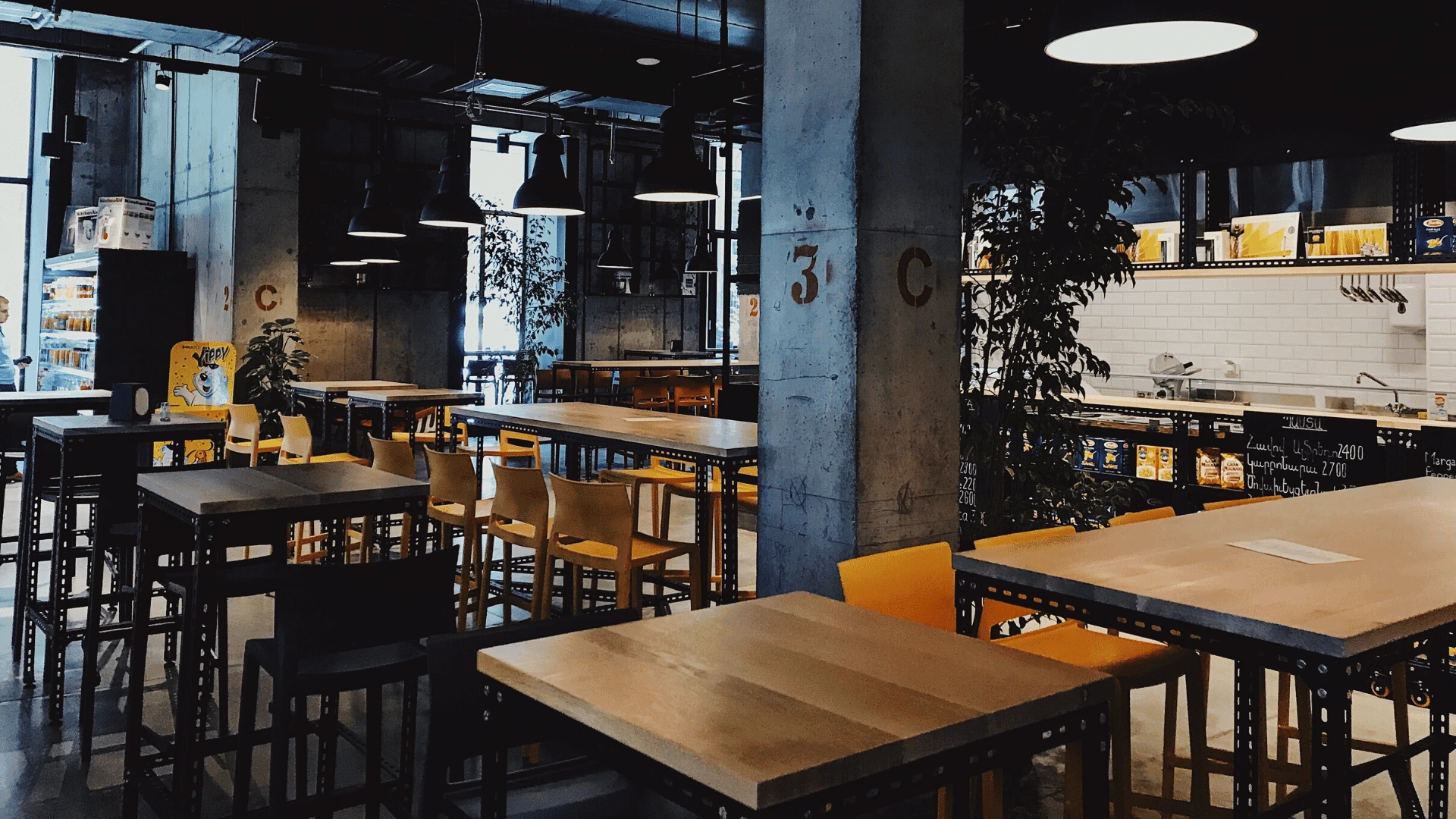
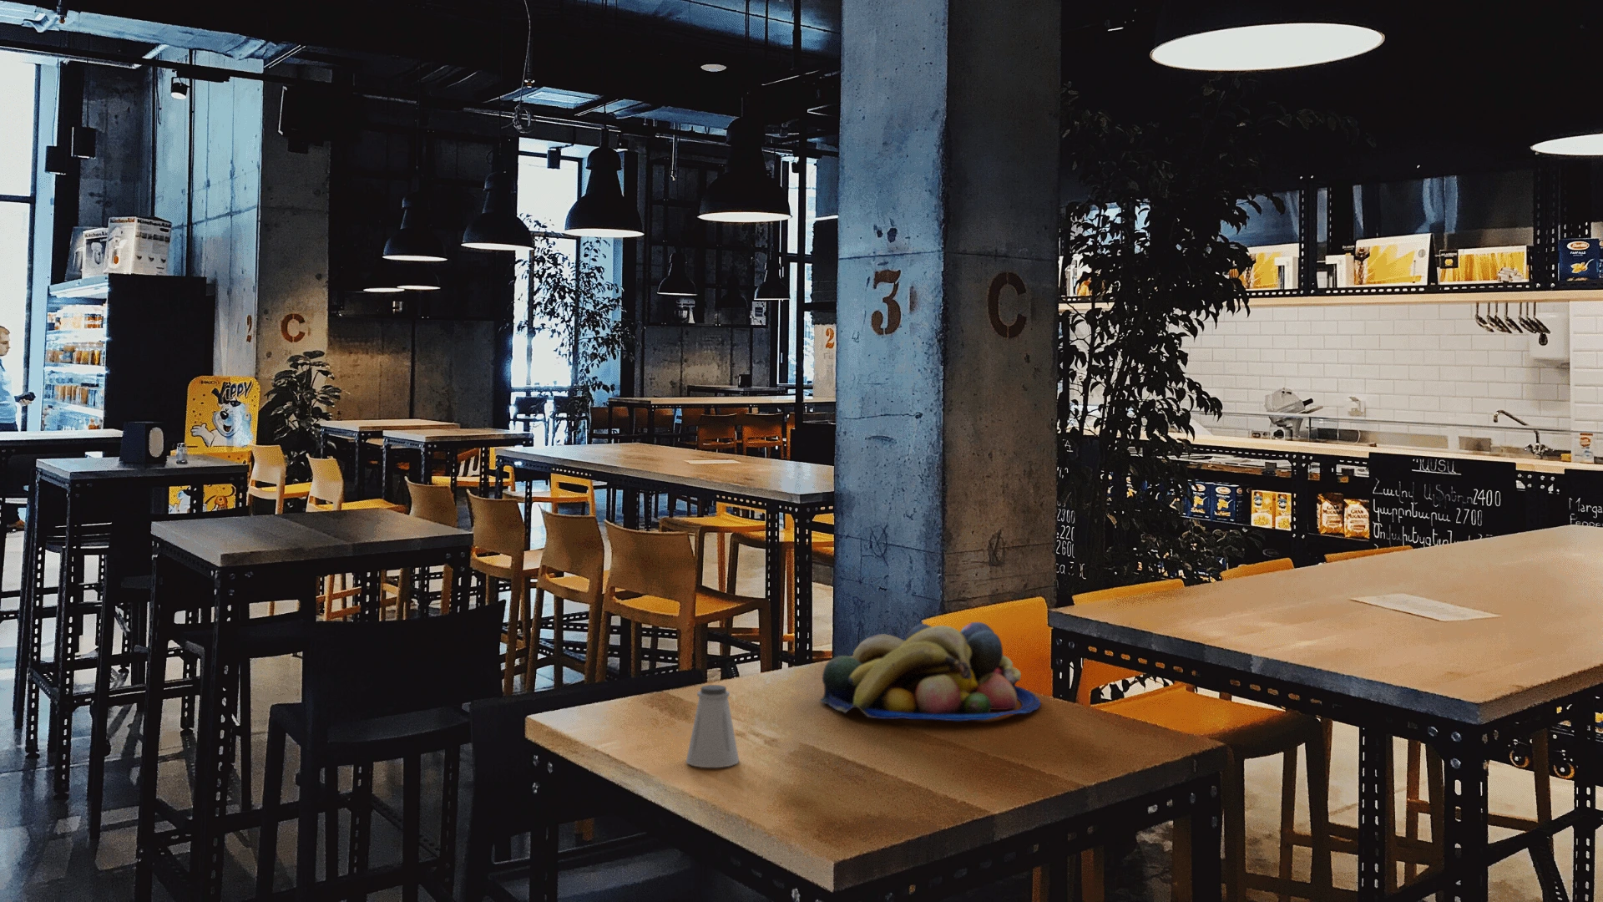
+ saltshaker (713, 724)
+ fruit bowl (933, 662)
